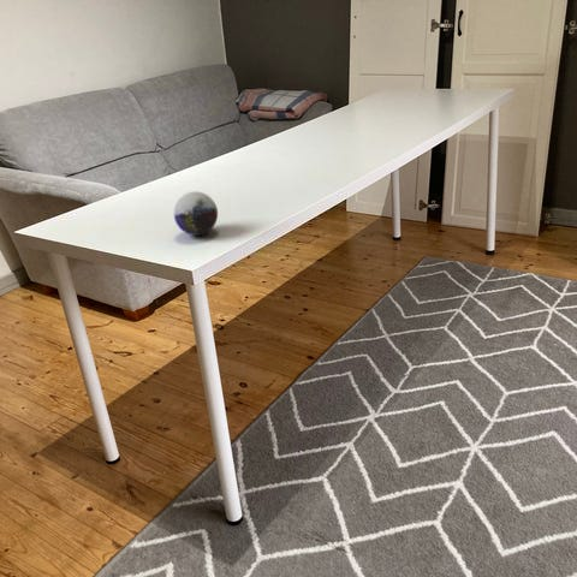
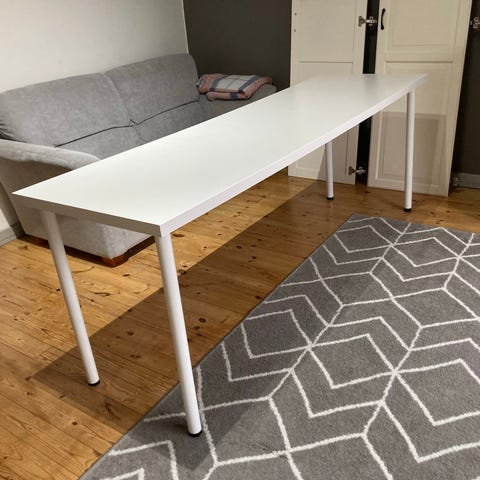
- decorative orb (195, 213)
